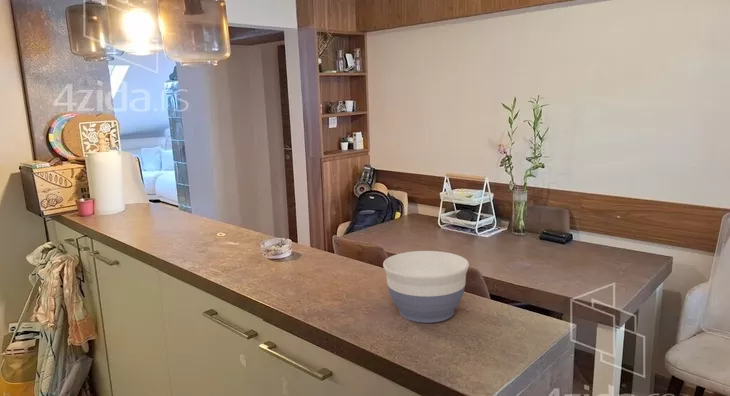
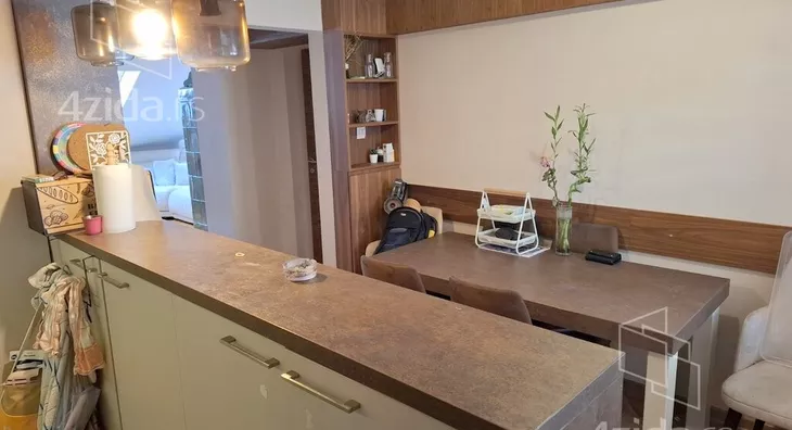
- bowl (426, 287)
